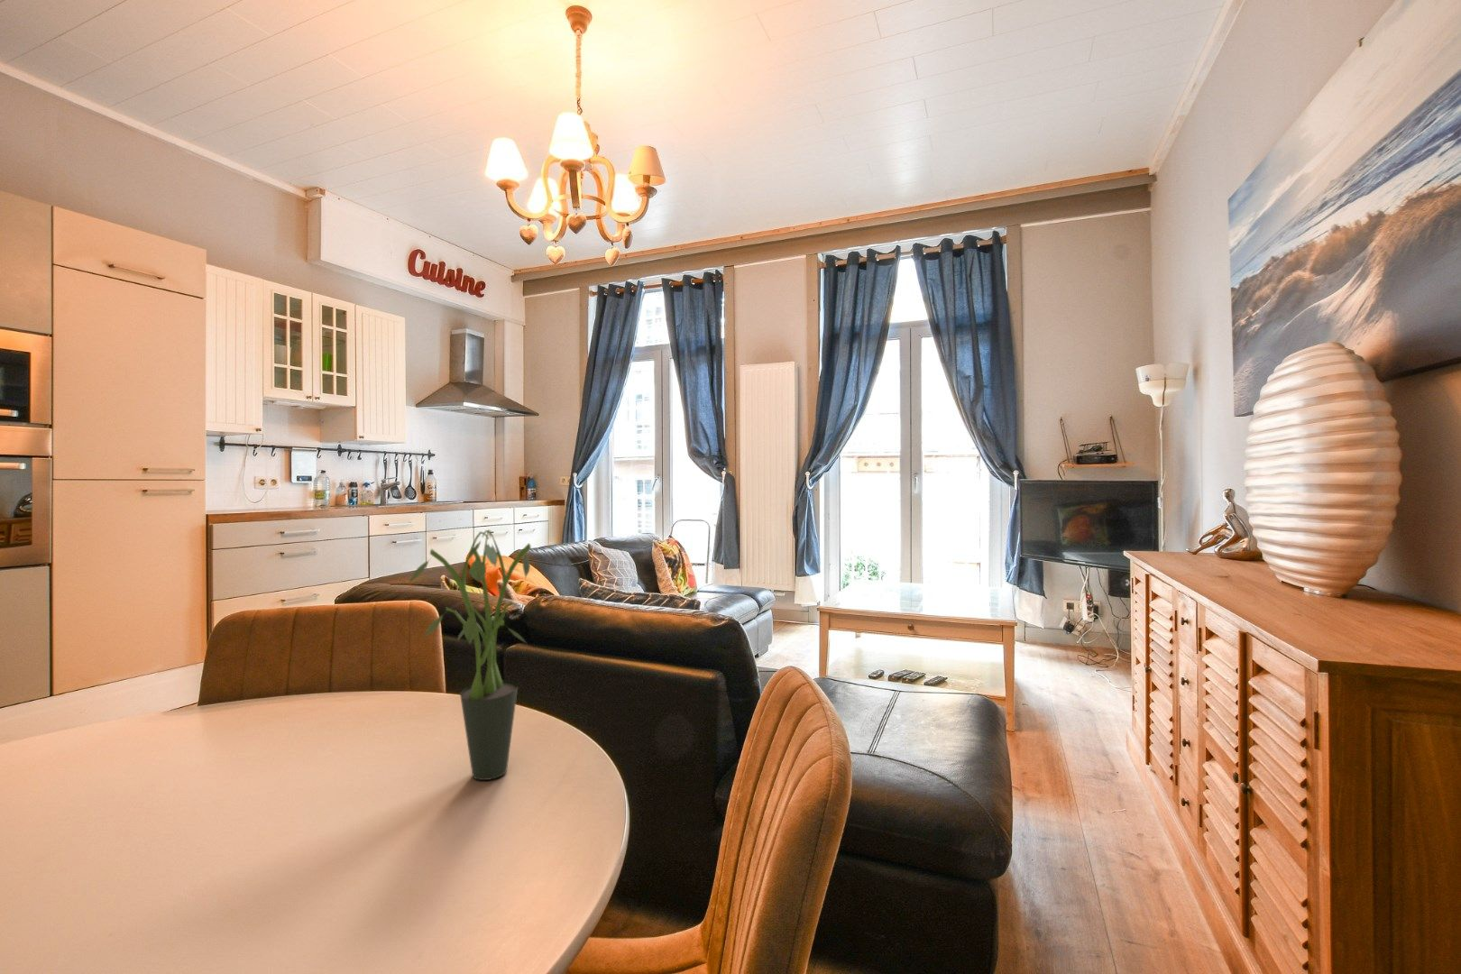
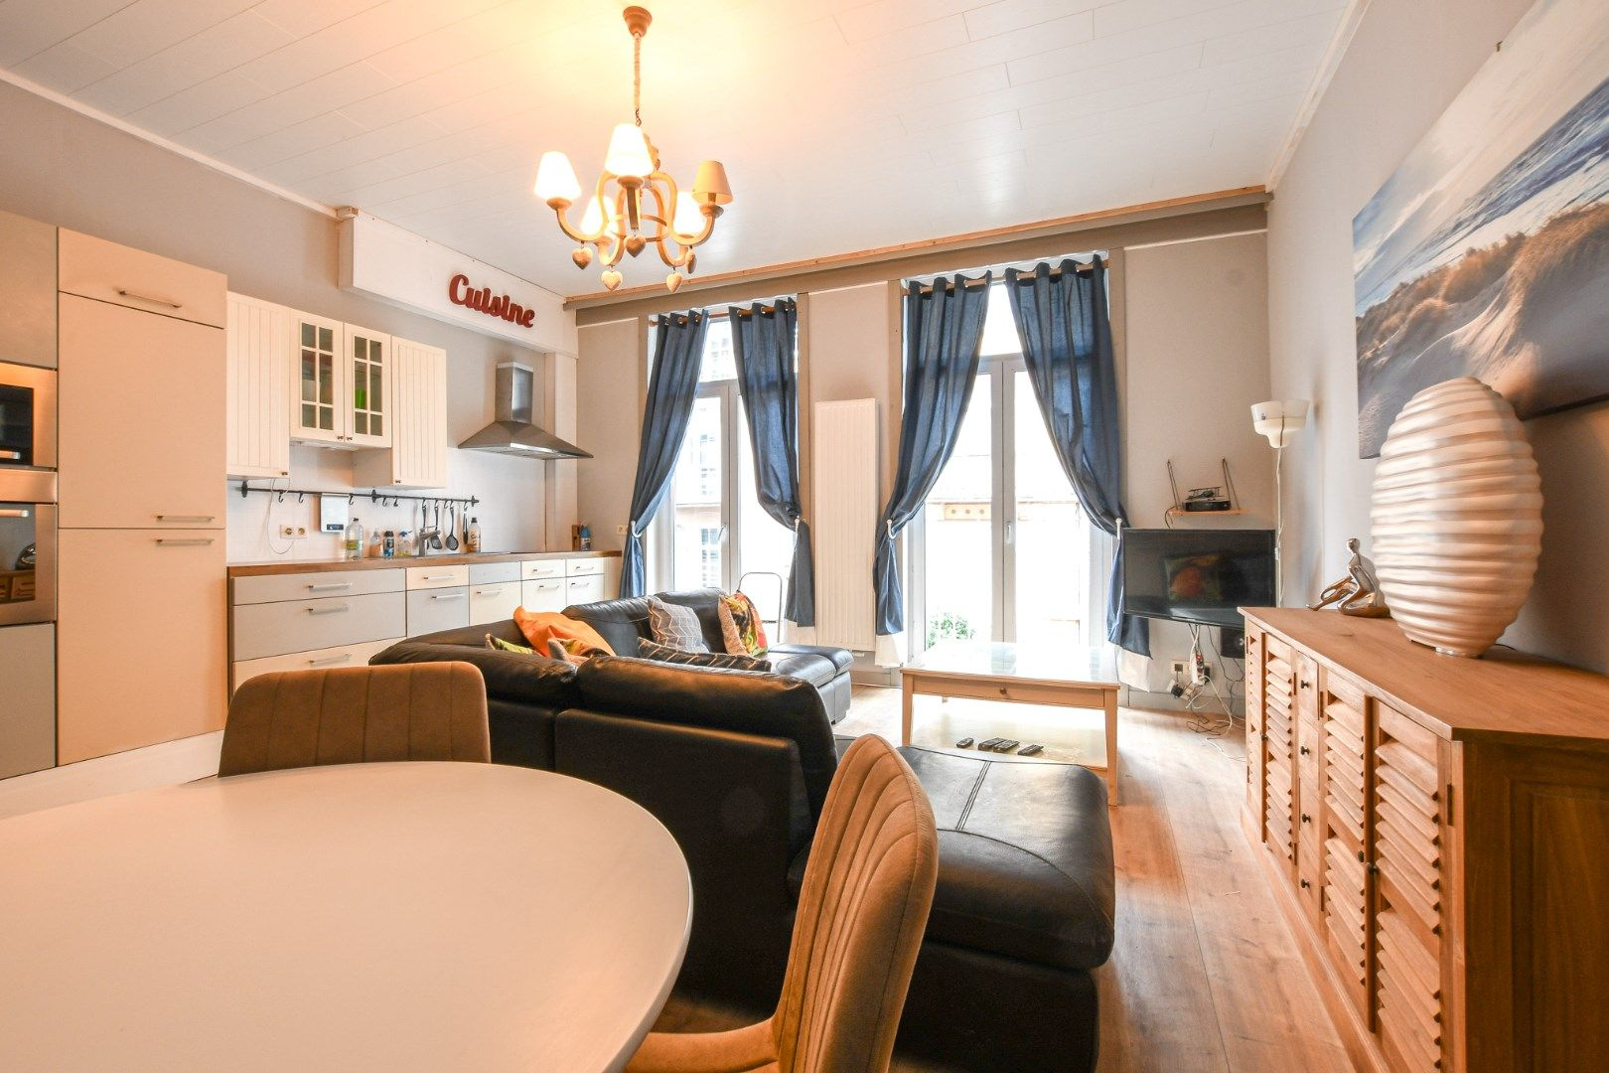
- potted plant (476, 653)
